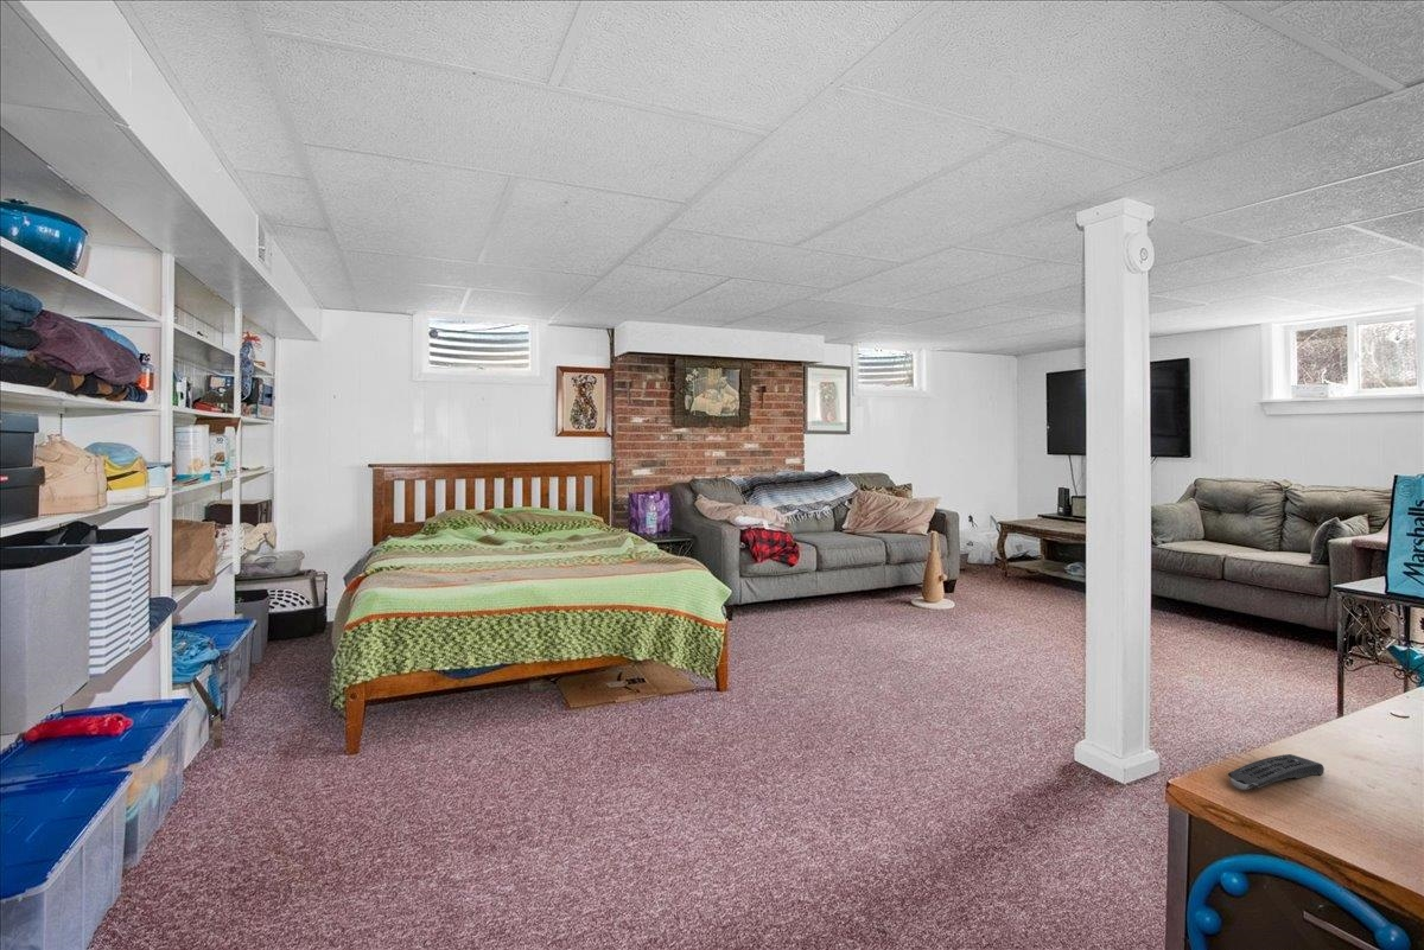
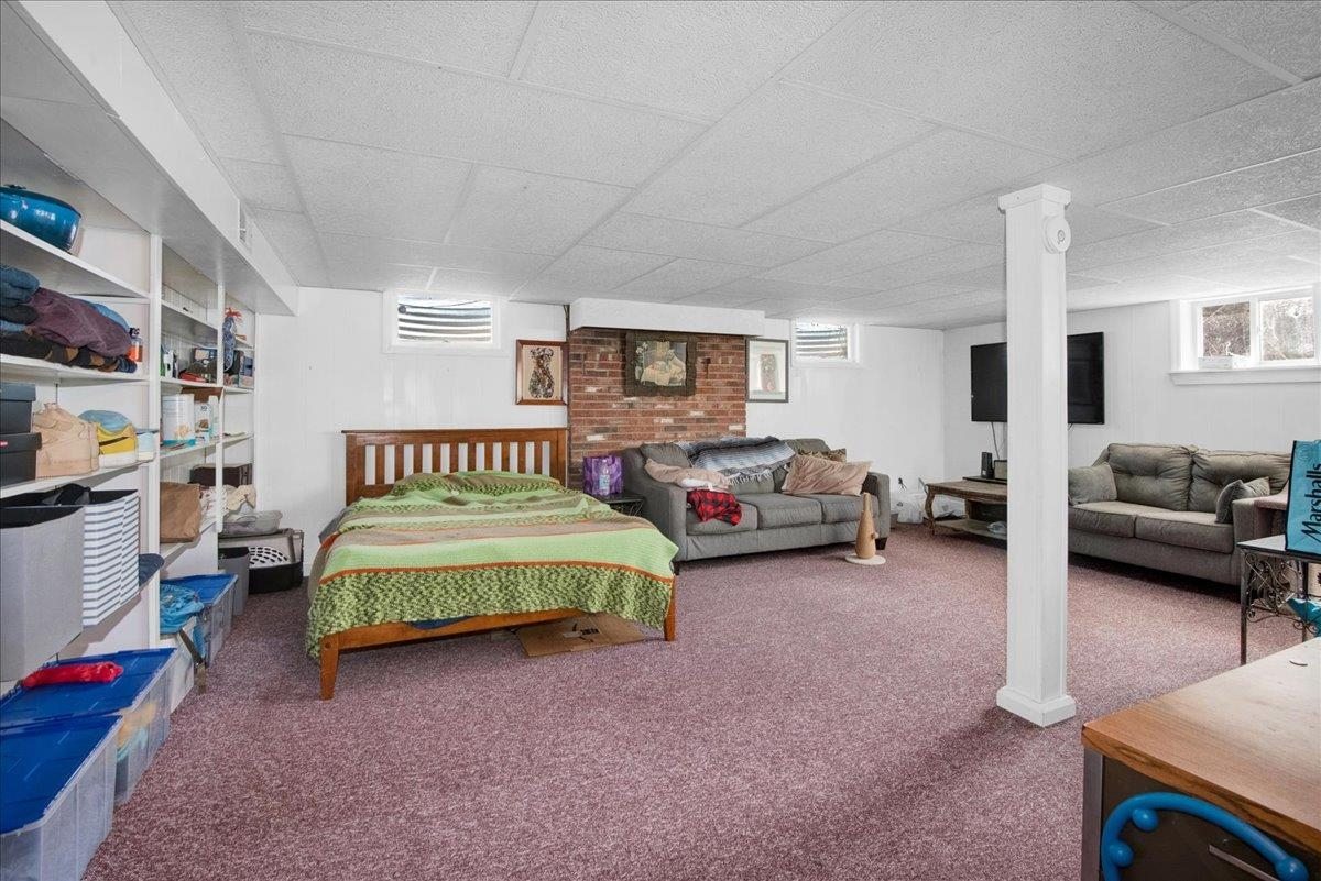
- remote control (1273, 772)
